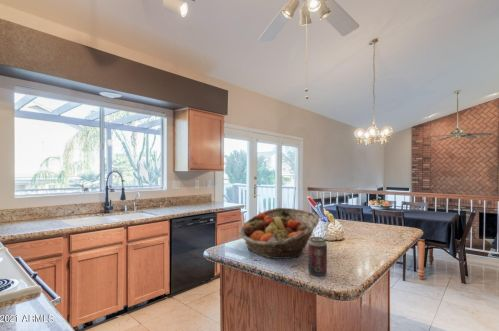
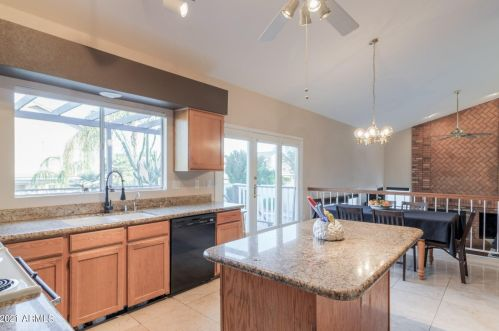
- fruit basket (277, 230)
- beverage can (317, 255)
